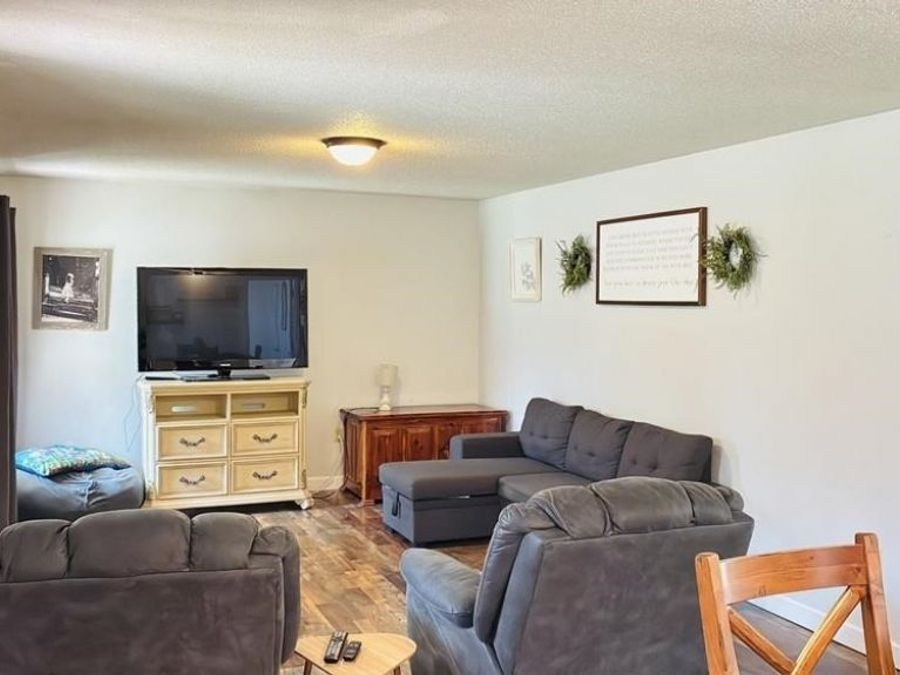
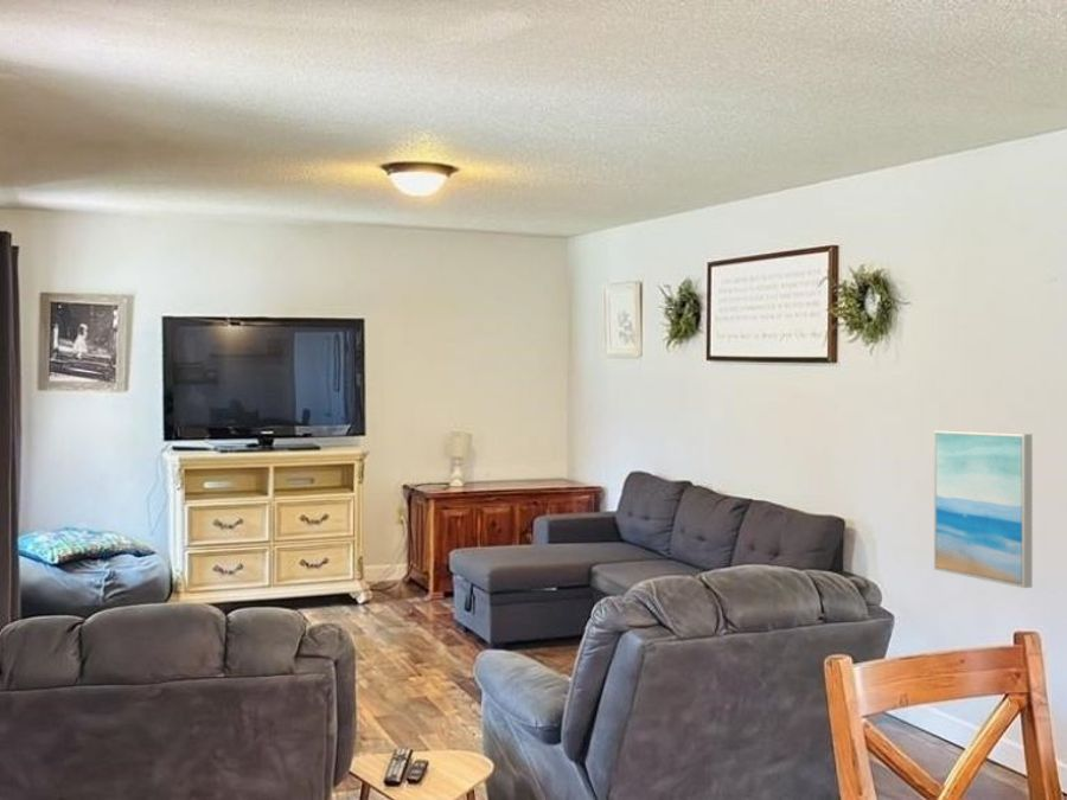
+ wall art (980, 505)
